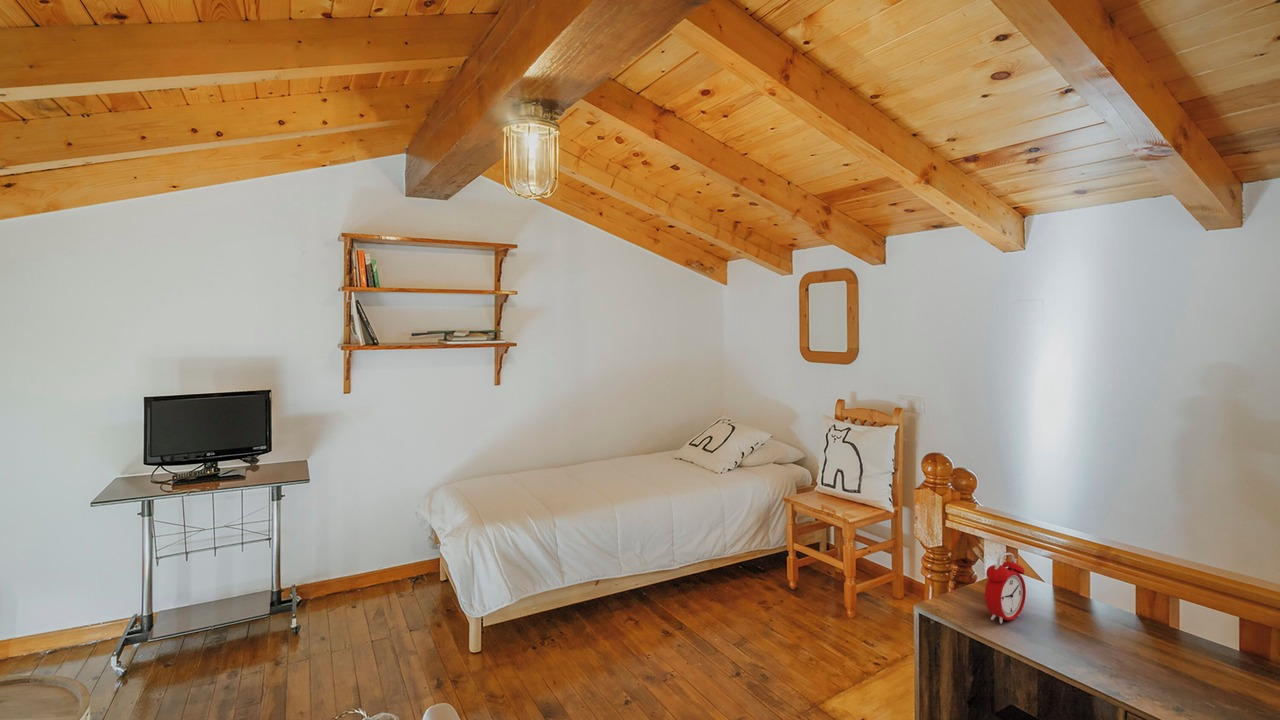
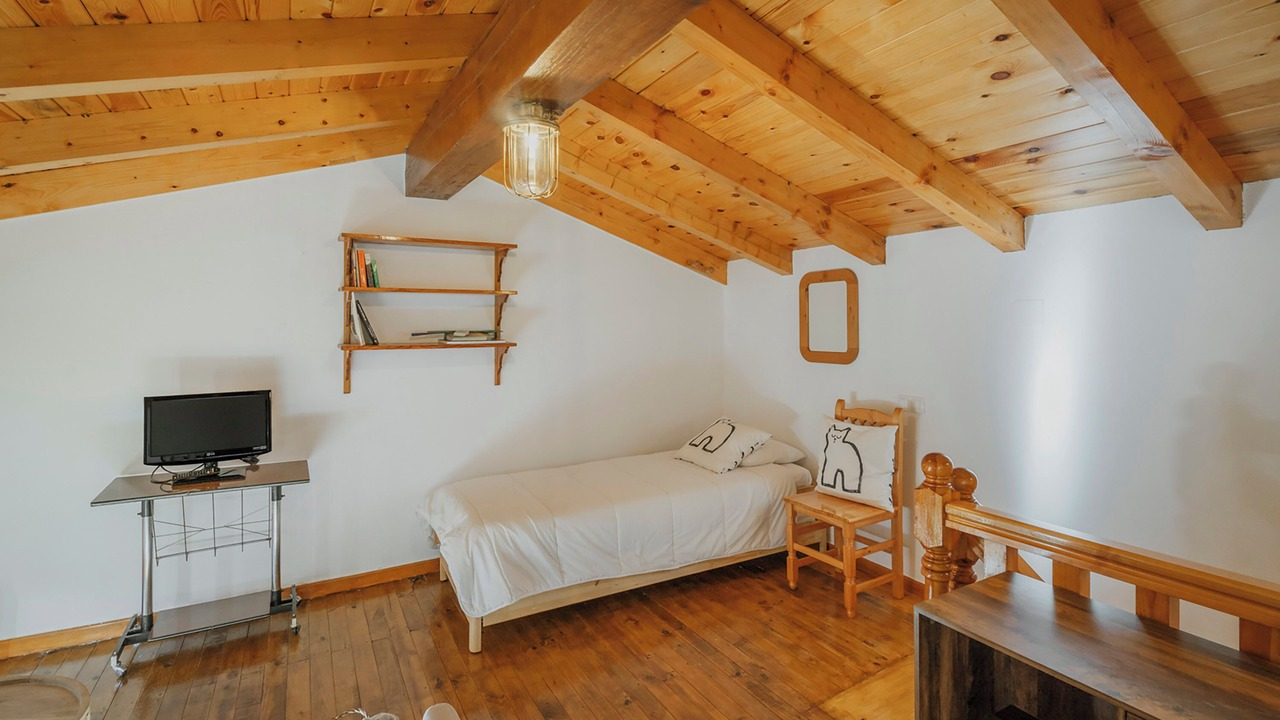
- alarm clock (1005, 585)
